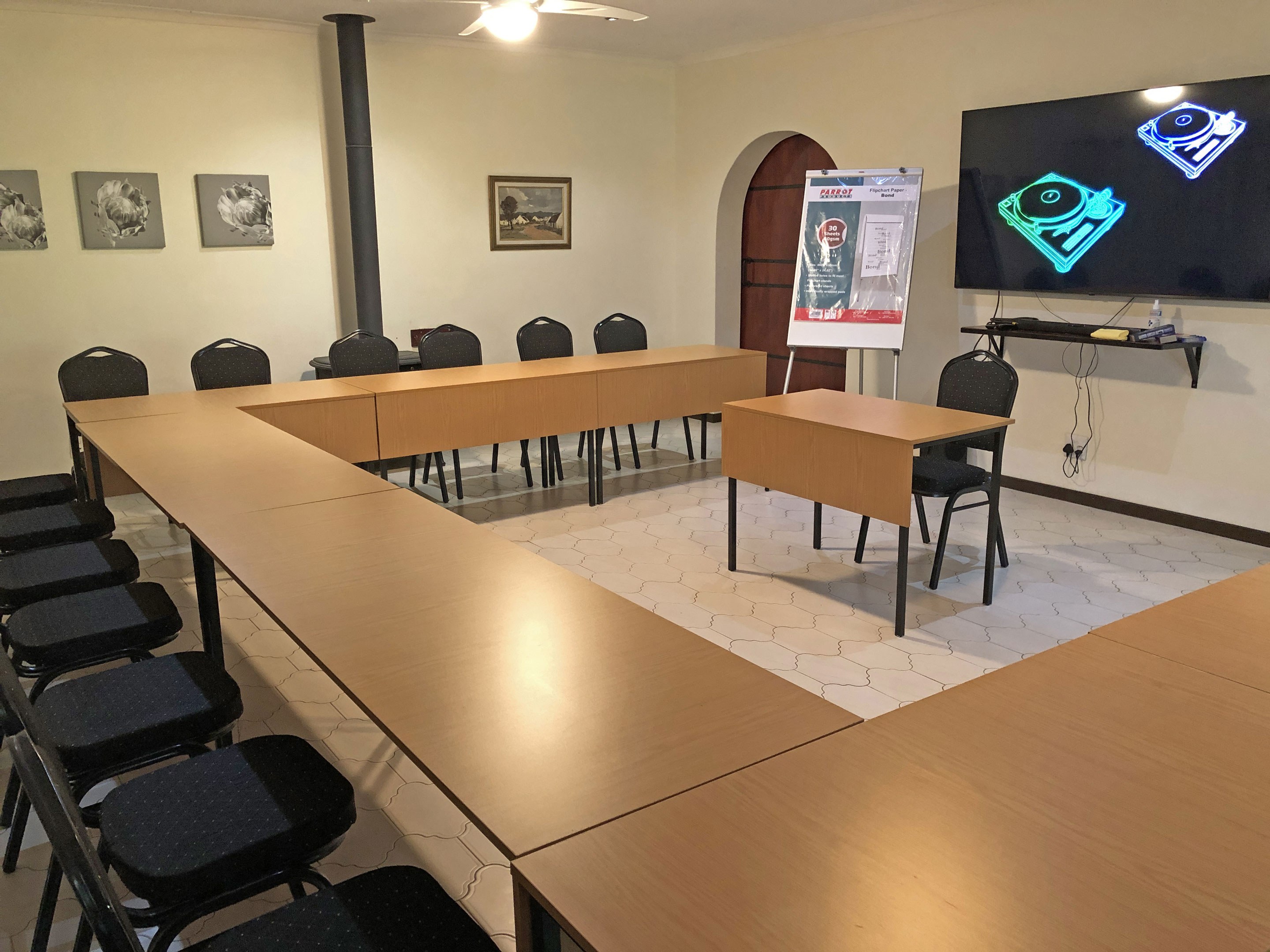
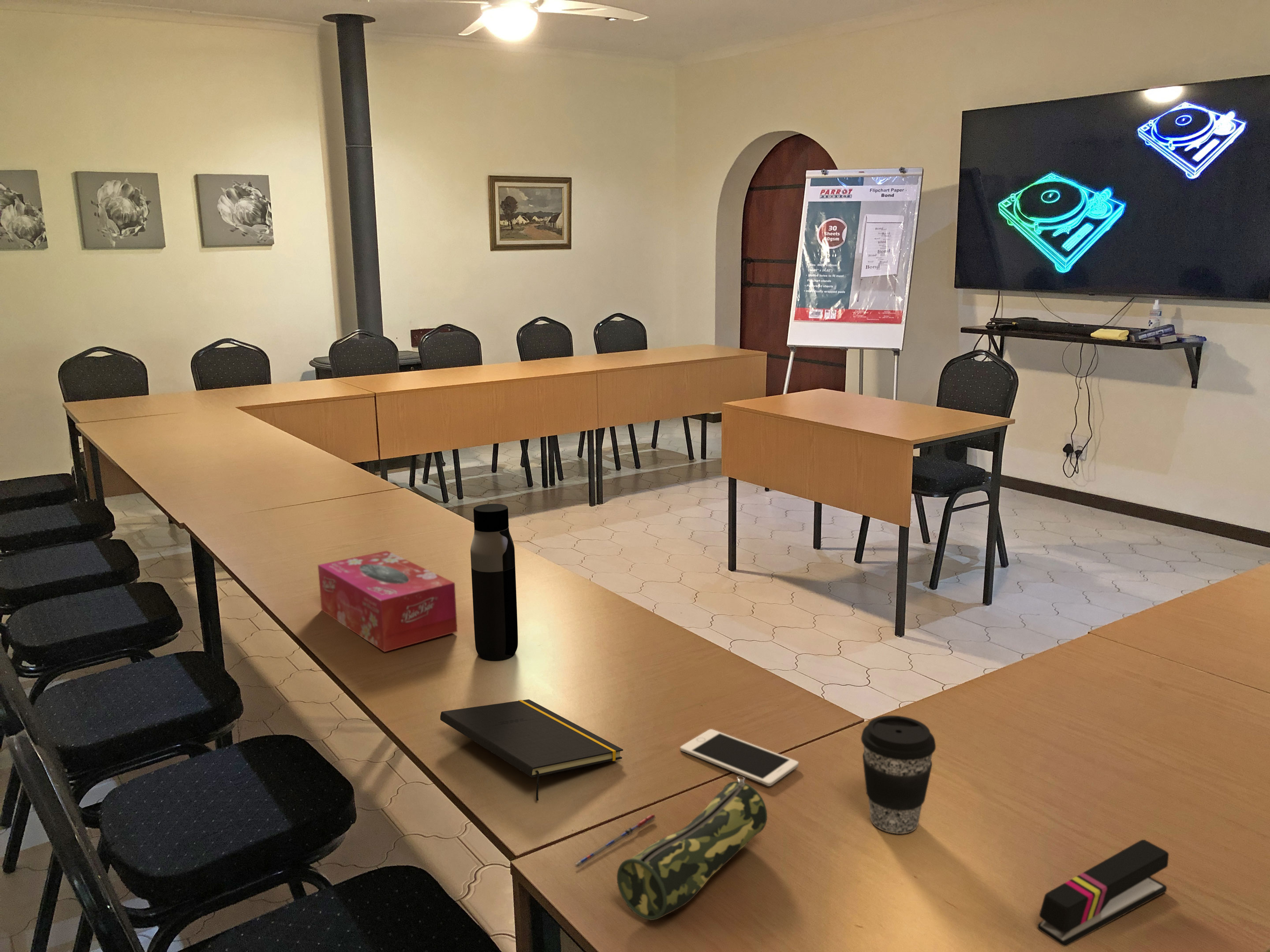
+ pencil case (698, 845)
+ coffee cup (896, 775)
+ cell phone (738, 756)
+ notepad (530, 735)
+ water bottle (494, 582)
+ pen (616, 839)
+ stapler (1106, 889)
+ tissue box (385, 597)
